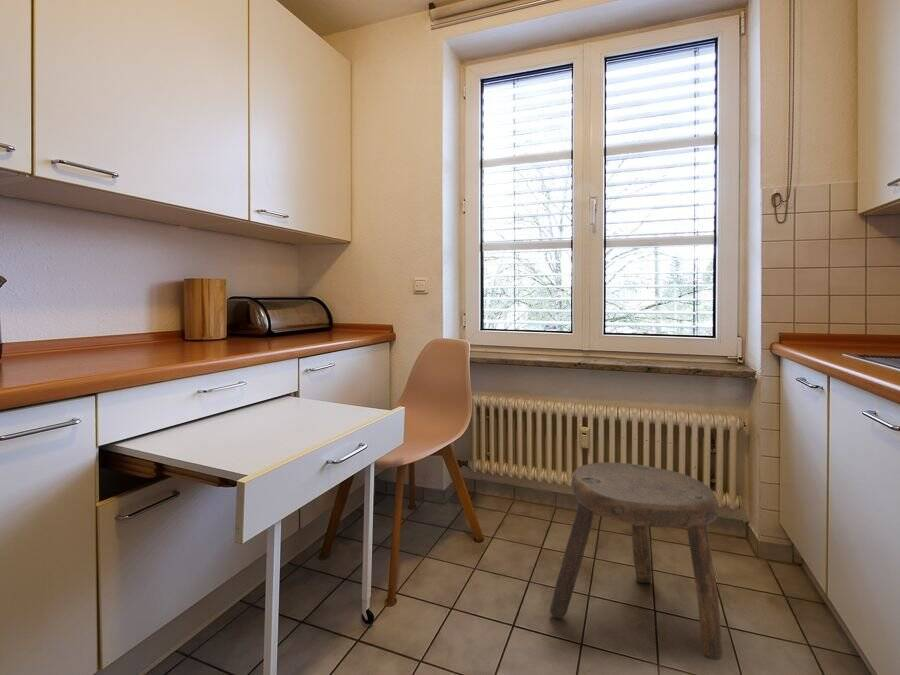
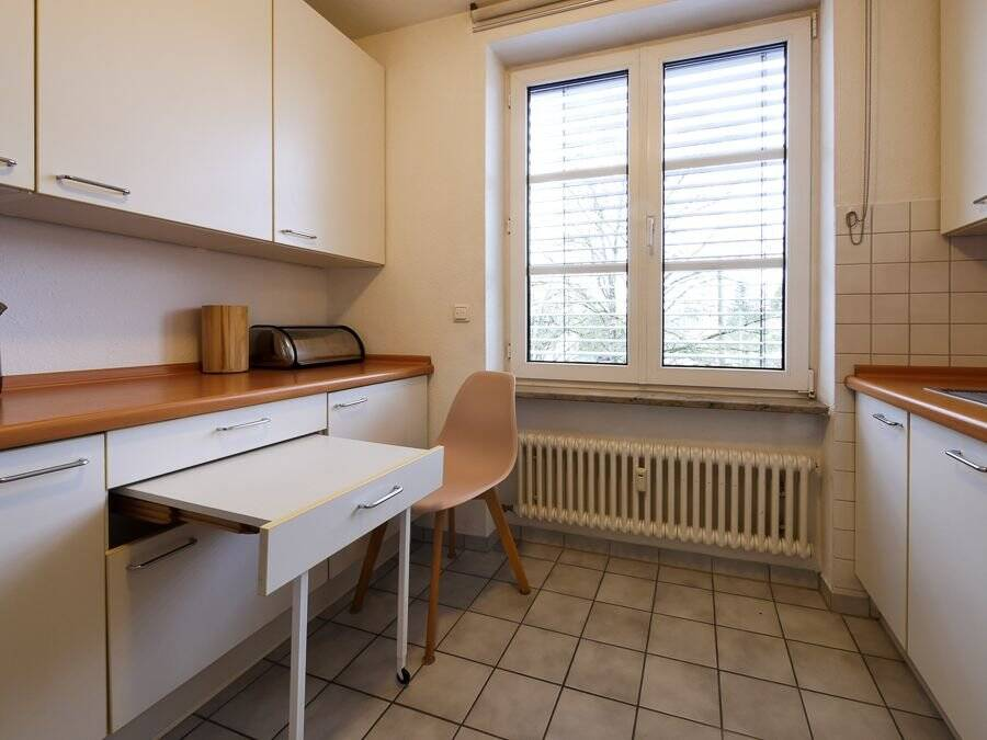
- stool (632, 546)
